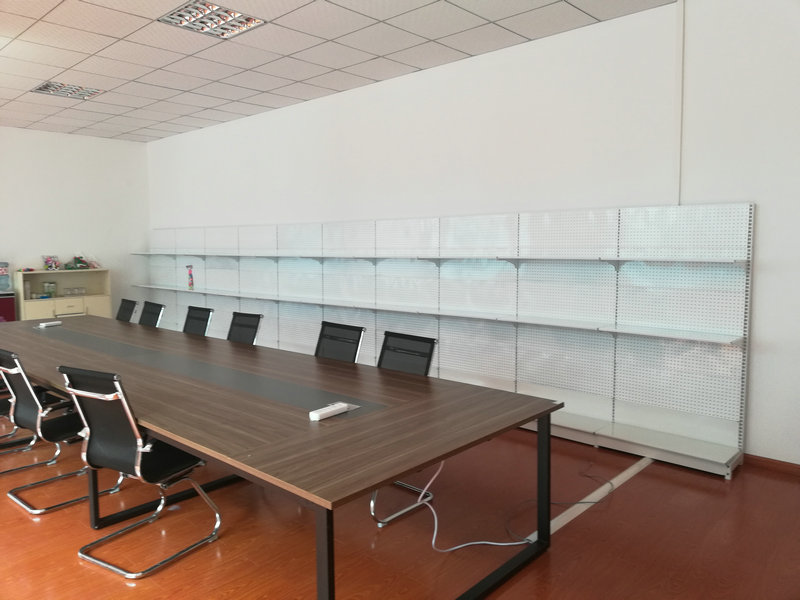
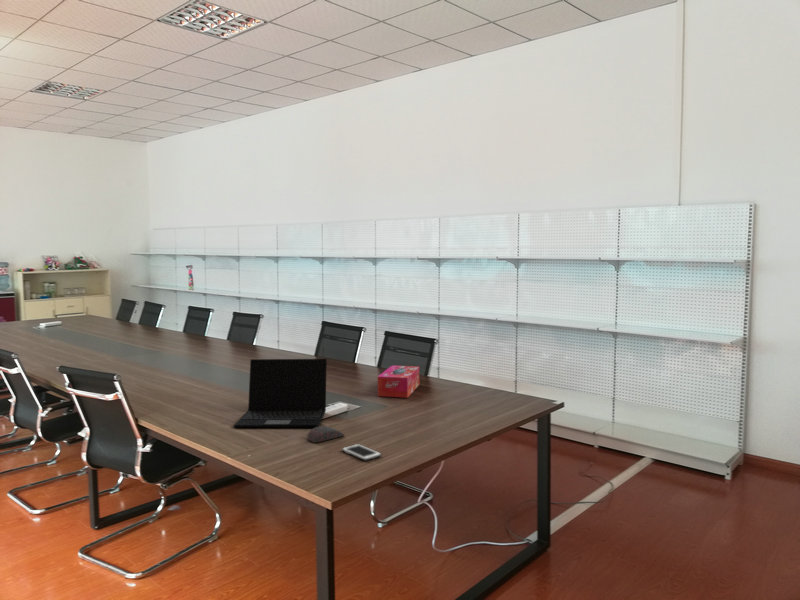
+ tissue box (399, 380)
+ computer mouse (325, 432)
+ laptop (282, 391)
+ cell phone (361, 452)
